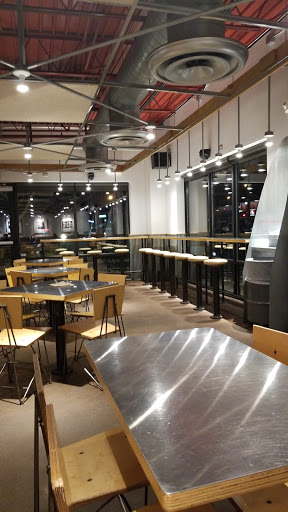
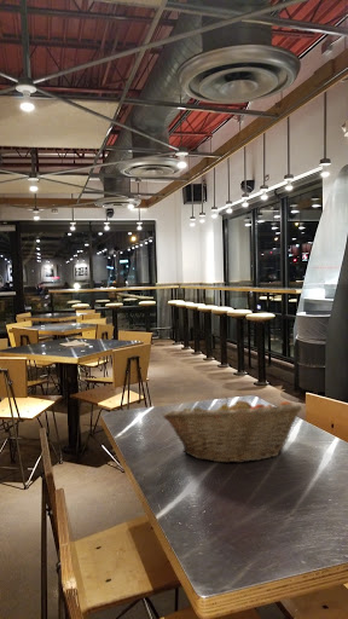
+ fruit basket (232, 422)
